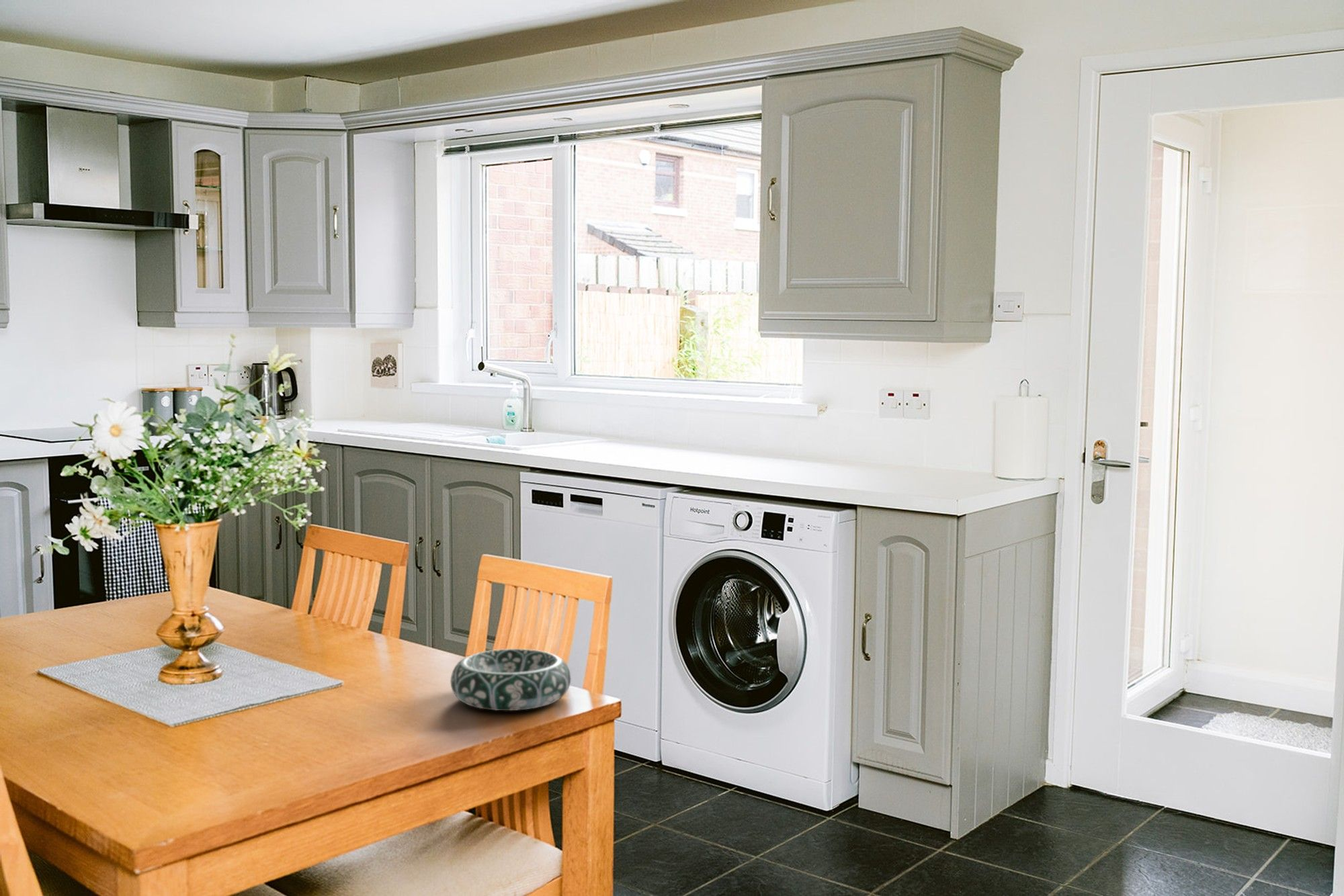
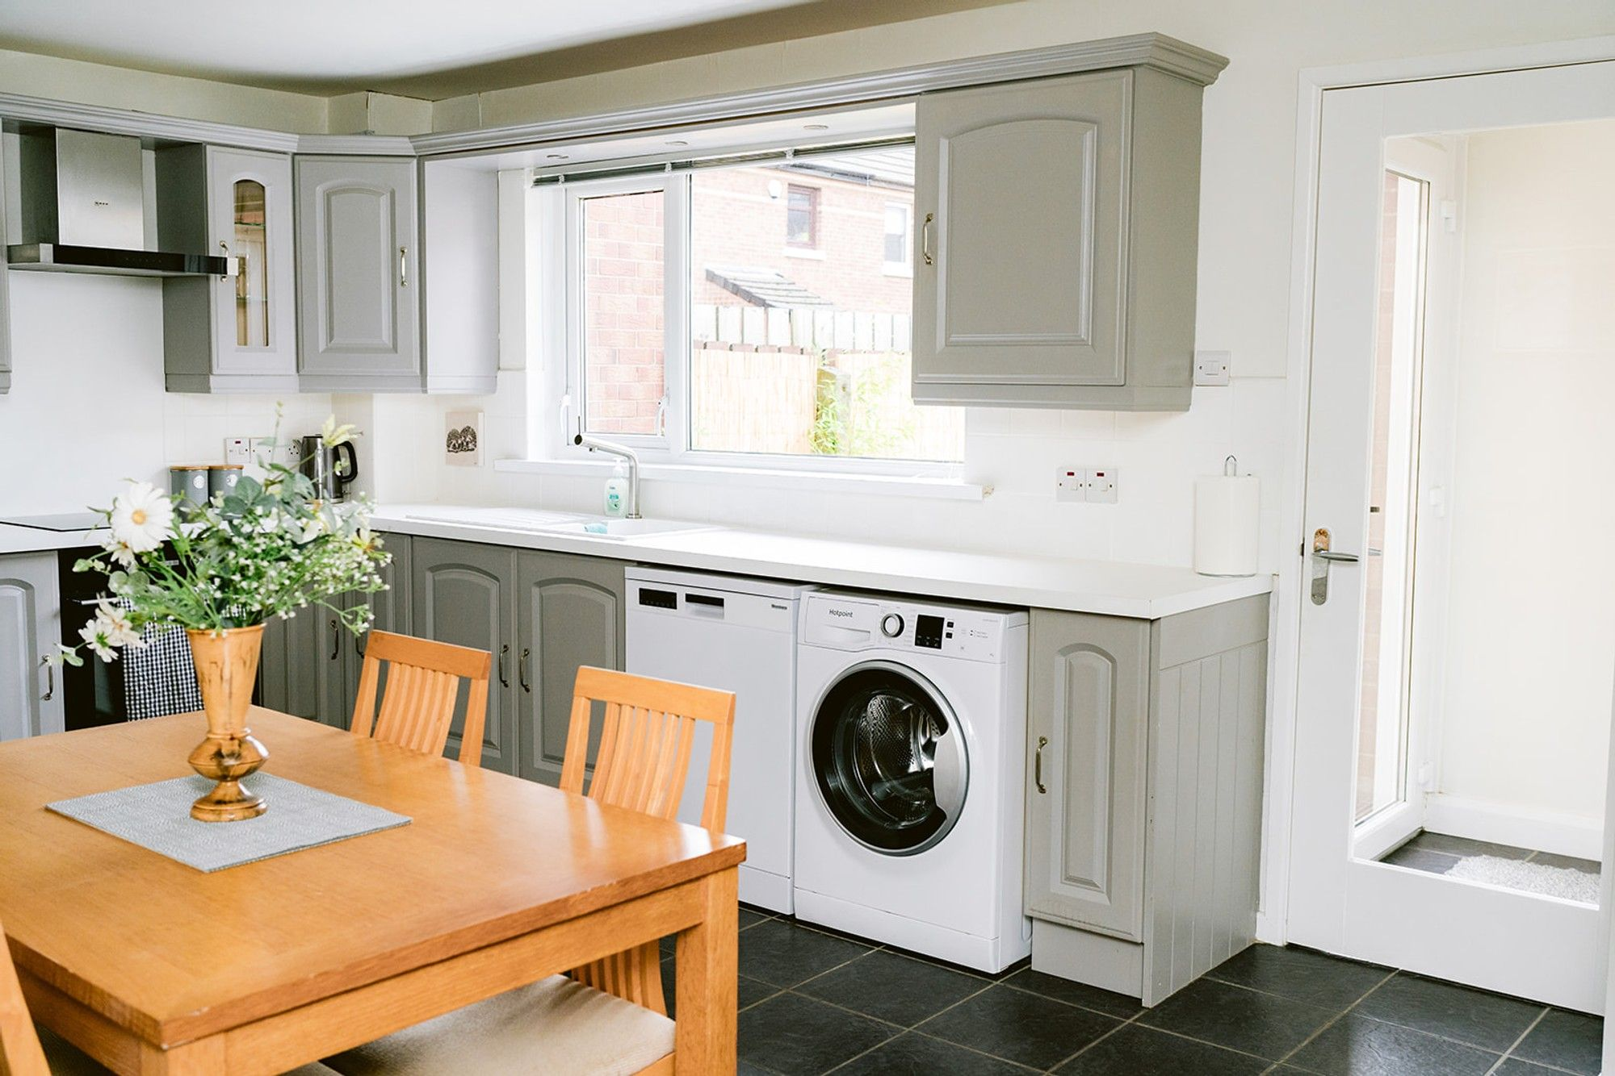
- decorative bowl (511, 679)
